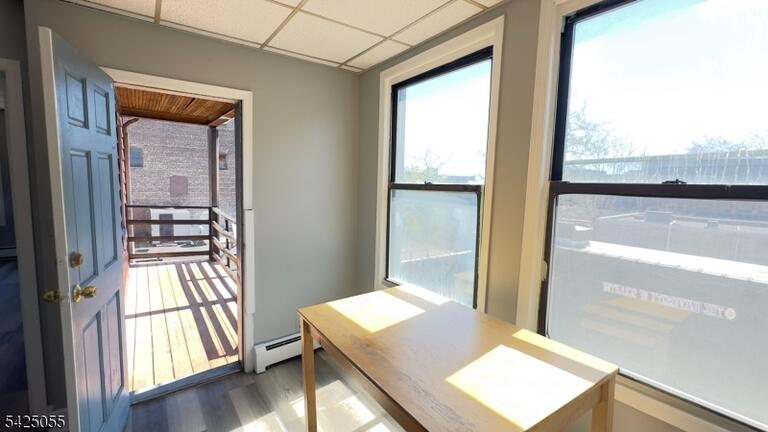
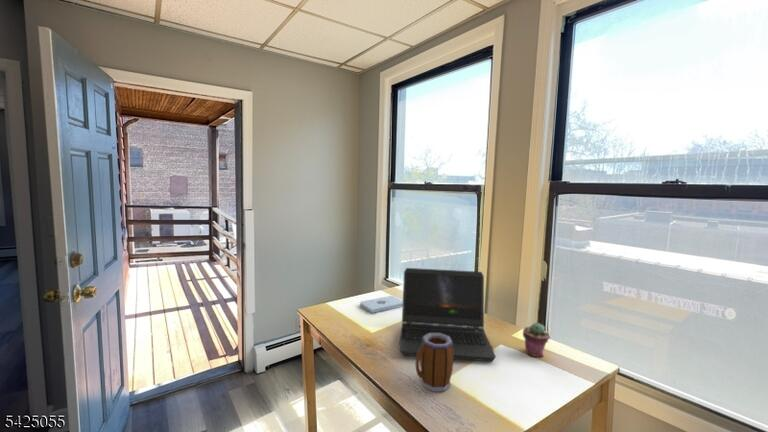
+ mug (434, 362)
+ potted succulent (535, 338)
+ laptop computer (444, 310)
+ notepad (382, 303)
